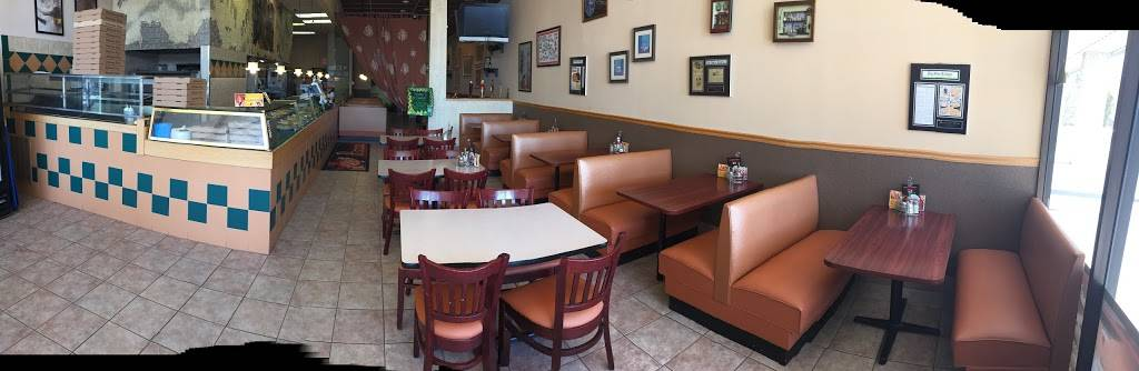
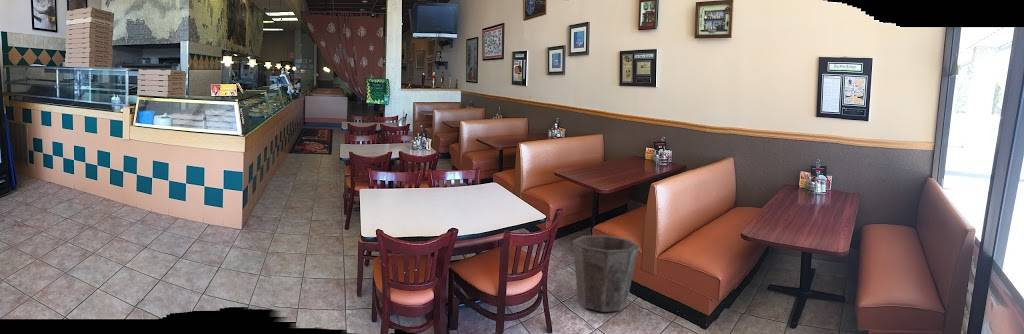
+ waste bin (603, 273)
